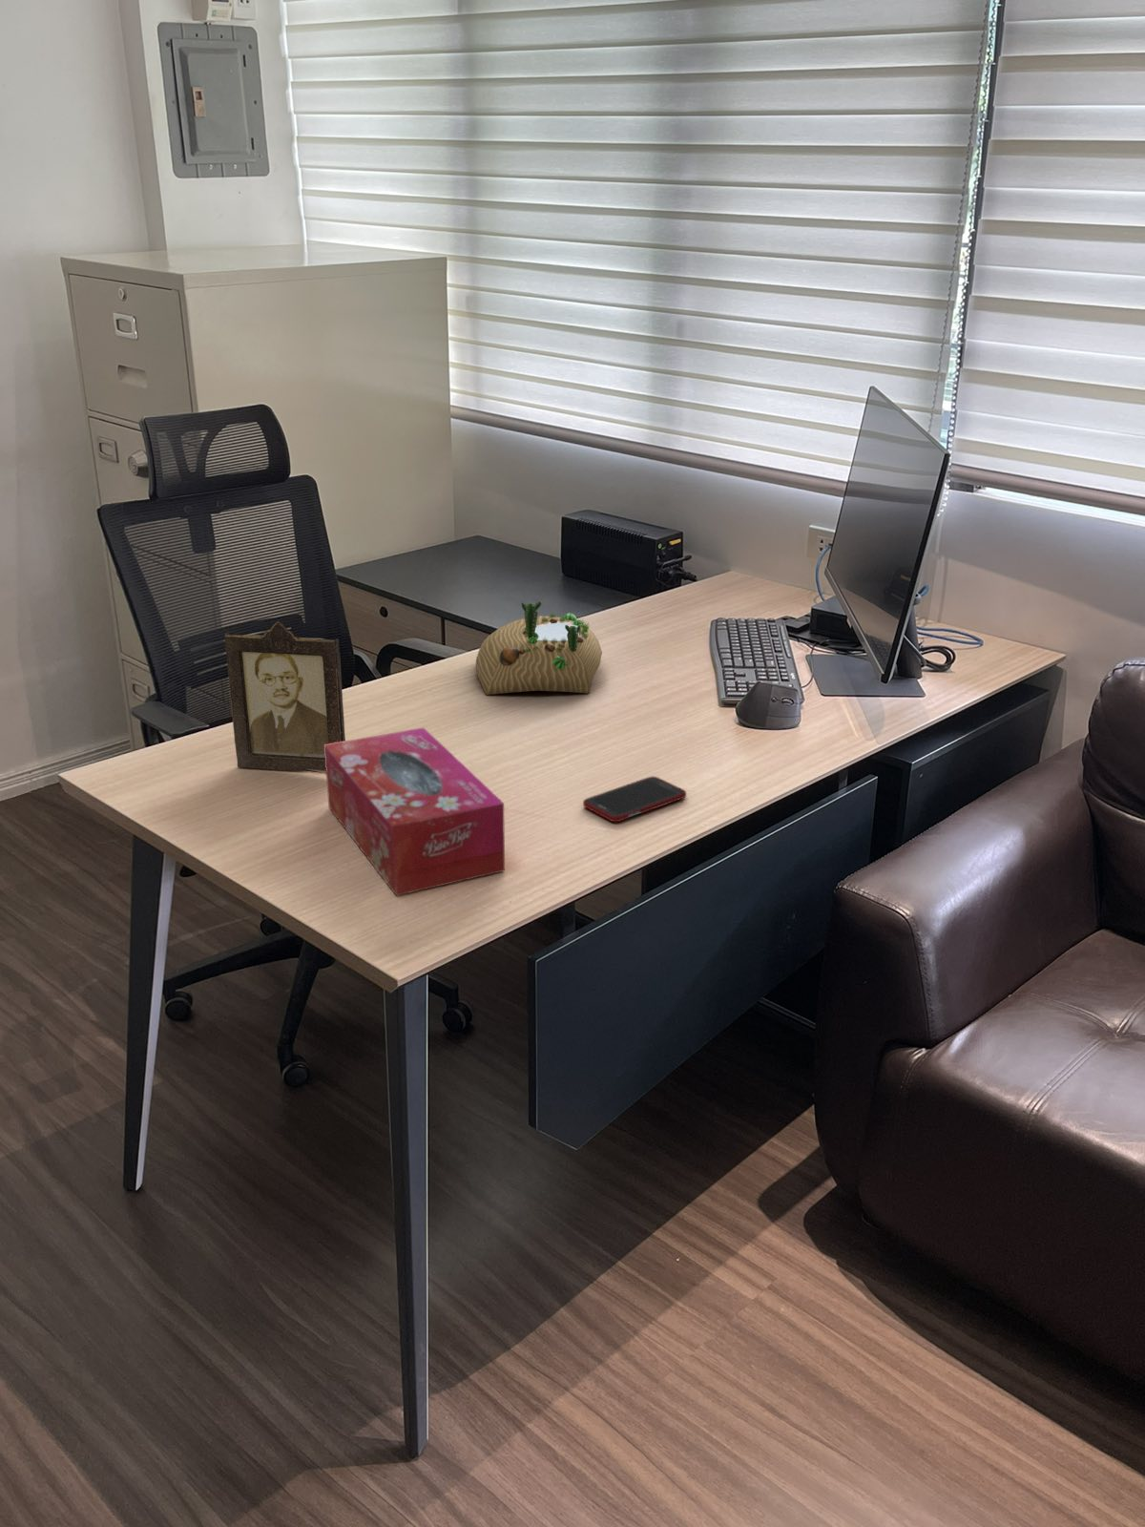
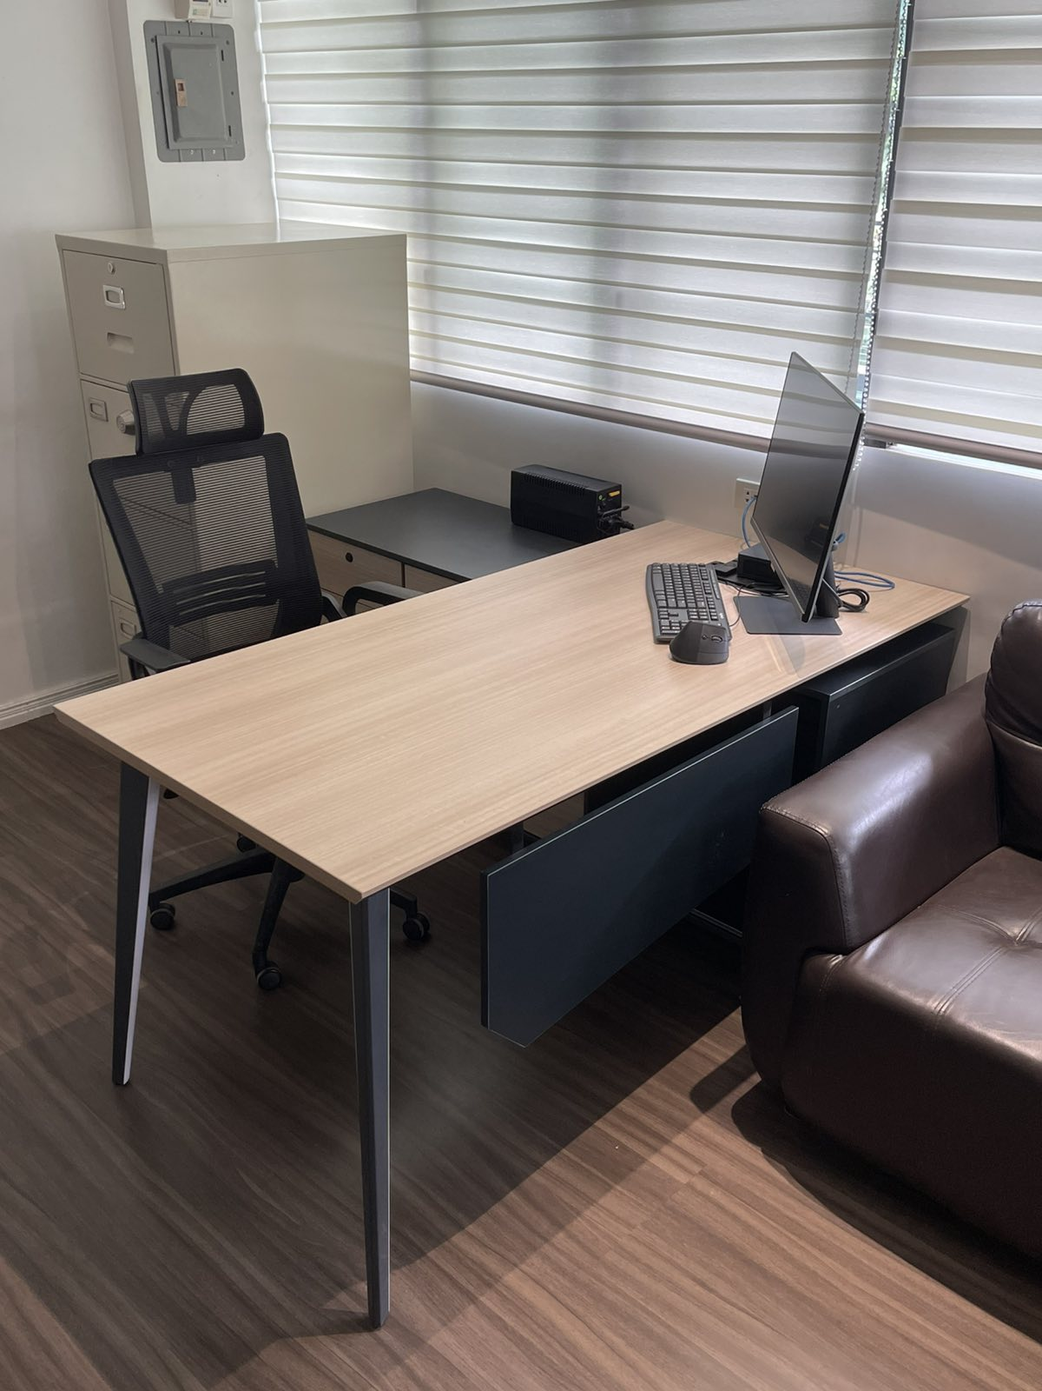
- succulent planter (538, 632)
- cell phone (635, 798)
- tissue box (410, 806)
- photo frame (293, 688)
